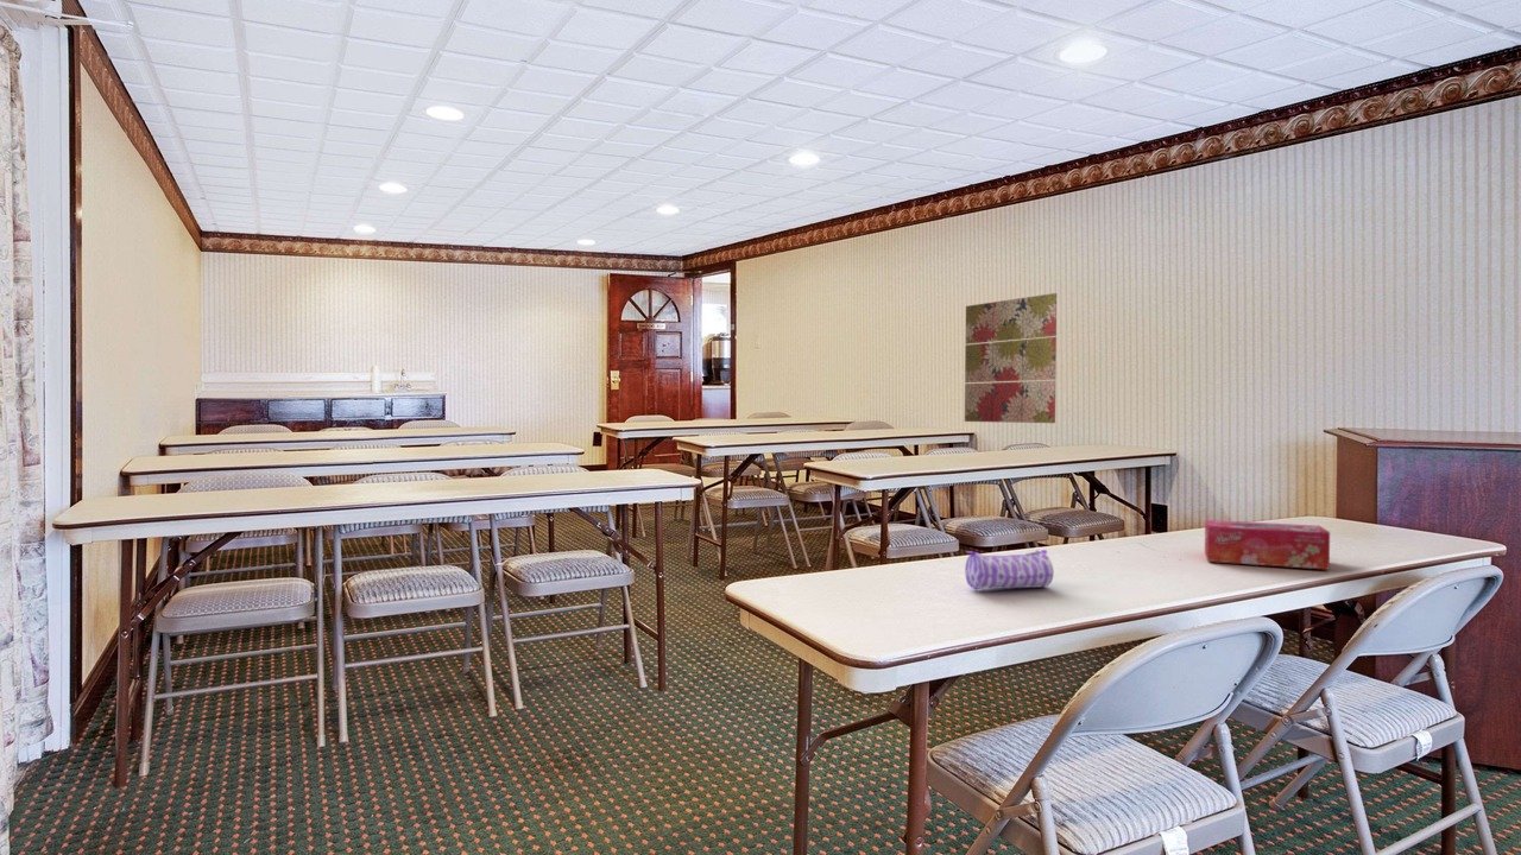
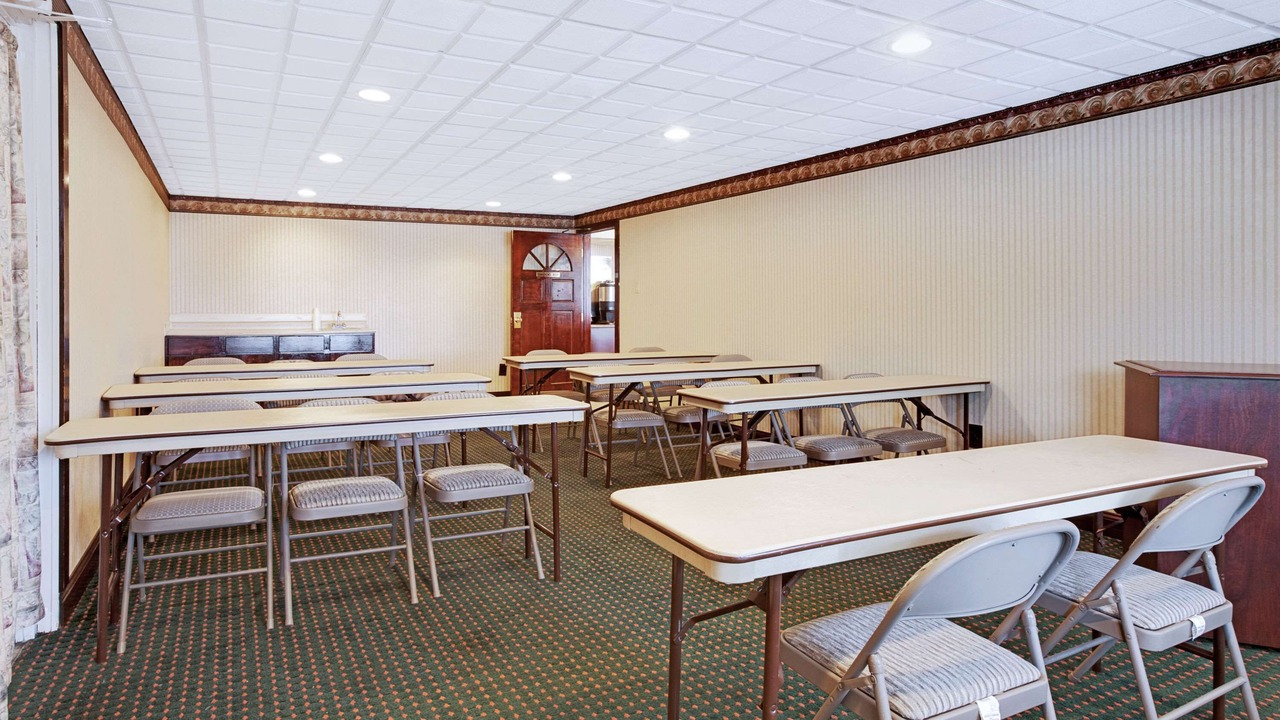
- tissue box (1263, 543)
- pencil case (1009, 569)
- wall art (1008, 361)
